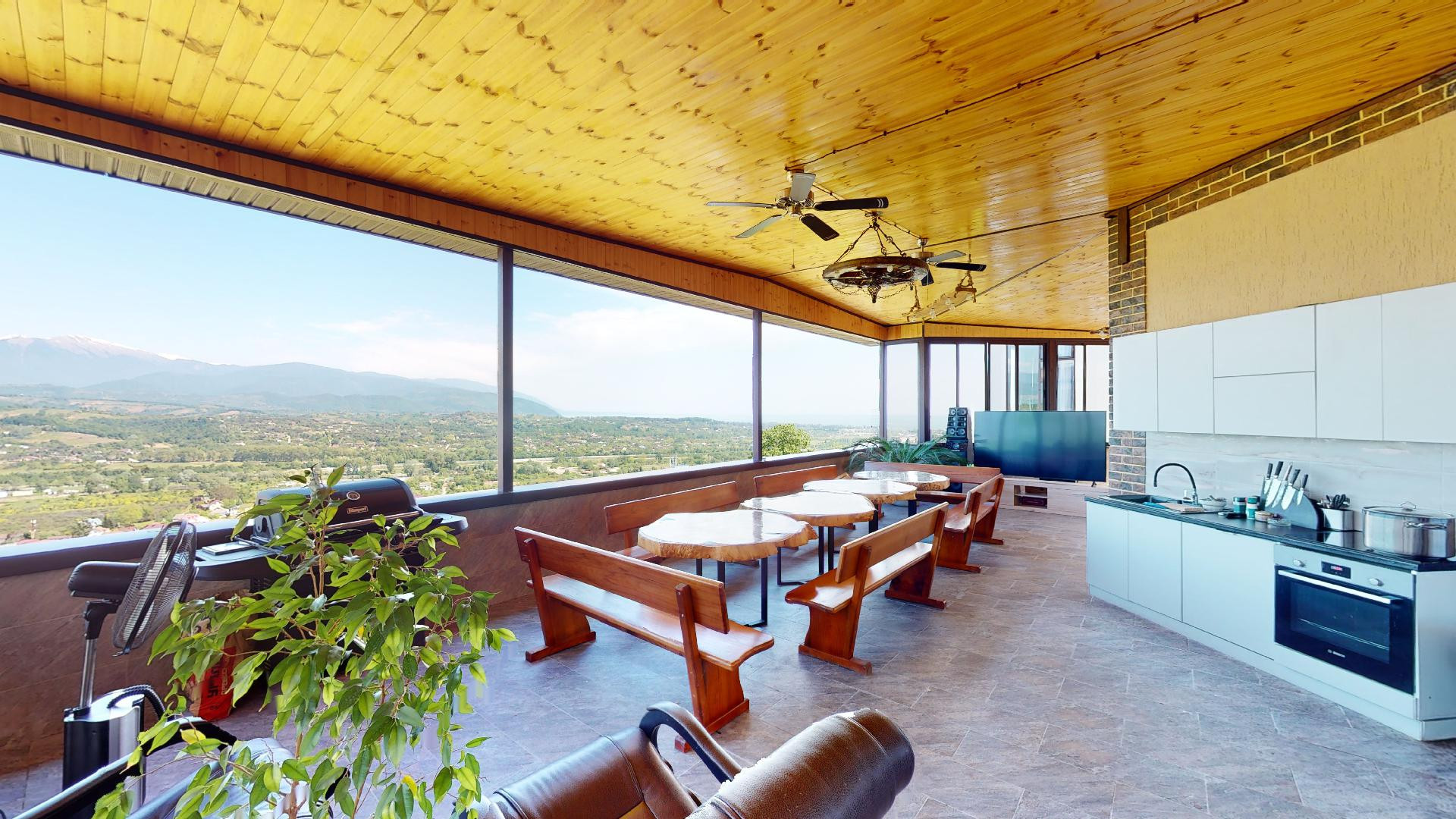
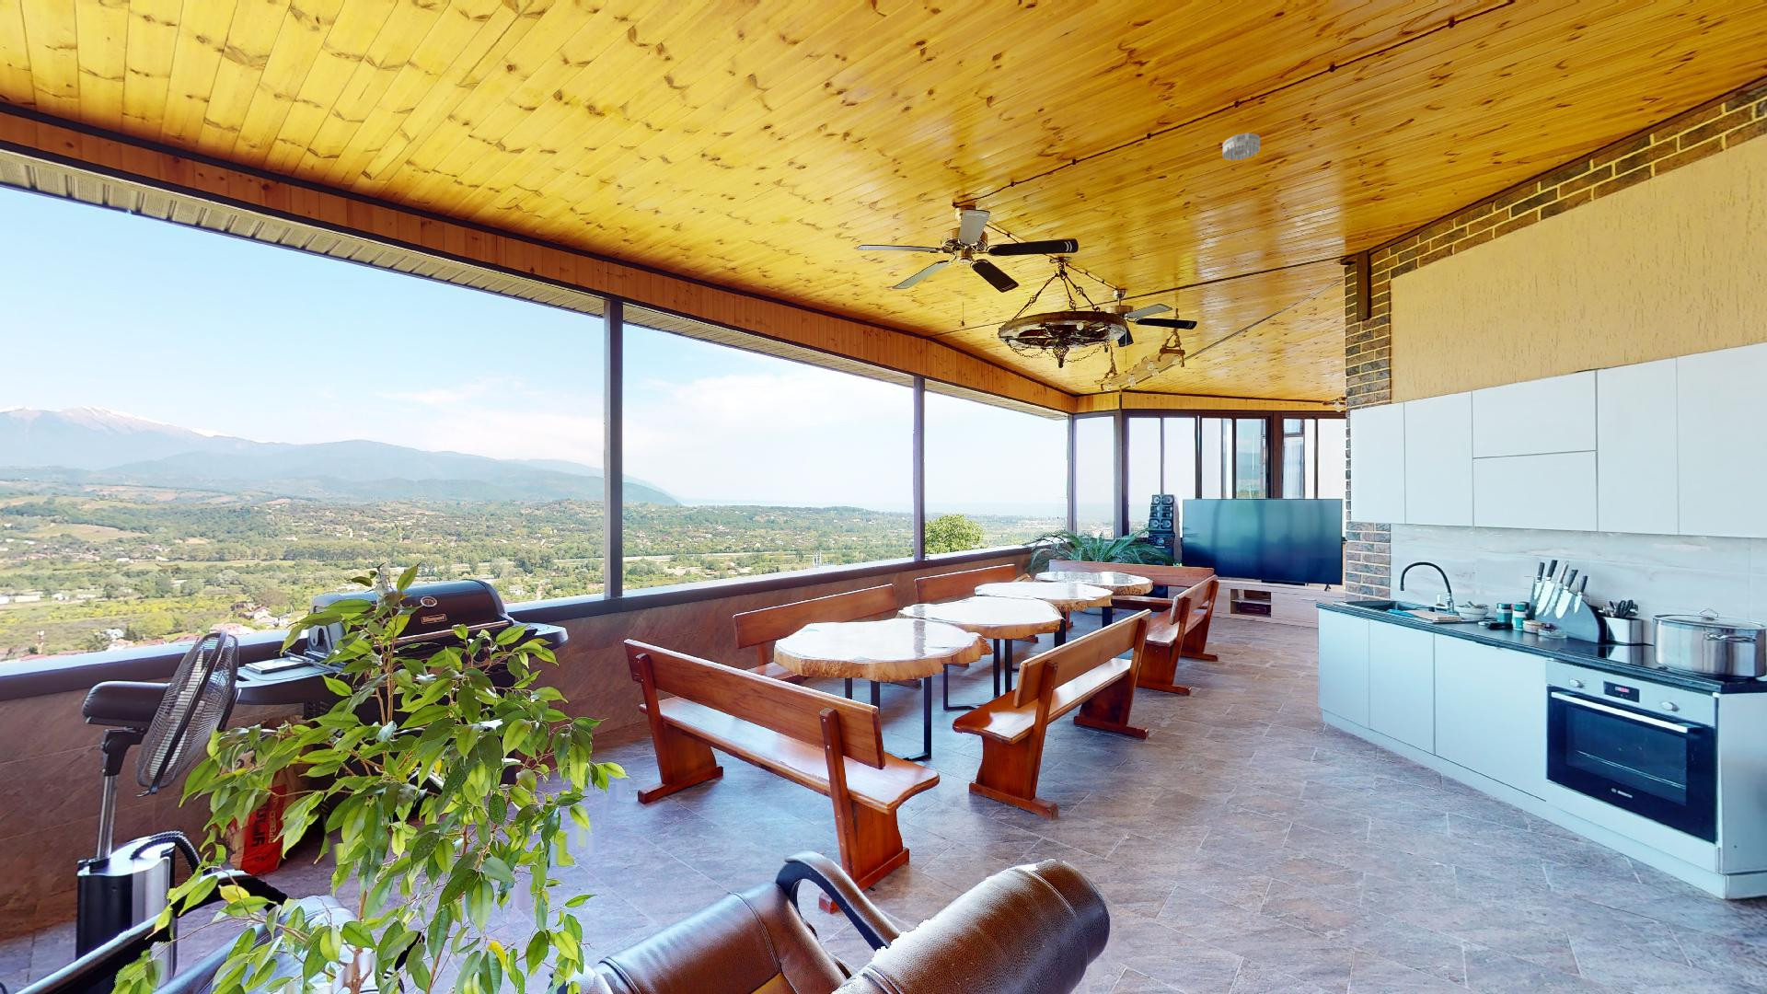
+ smoke detector (1240, 146)
